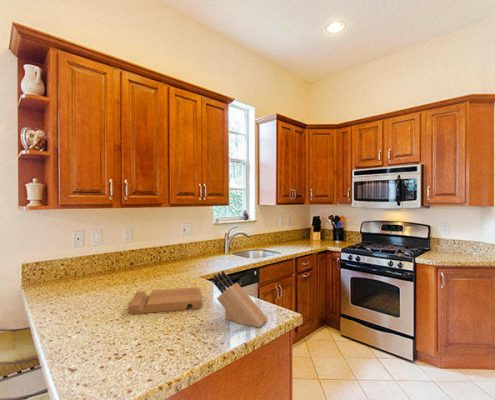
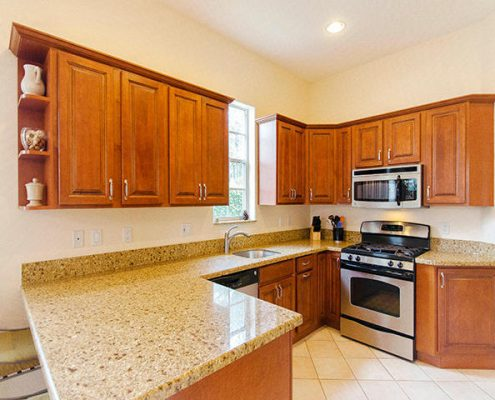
- cutting board (167, 299)
- knife block (238, 296)
